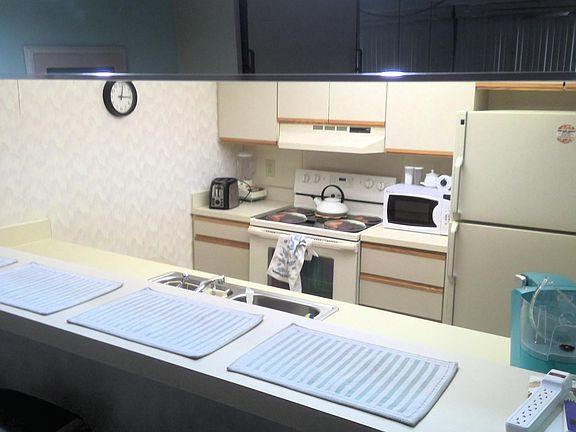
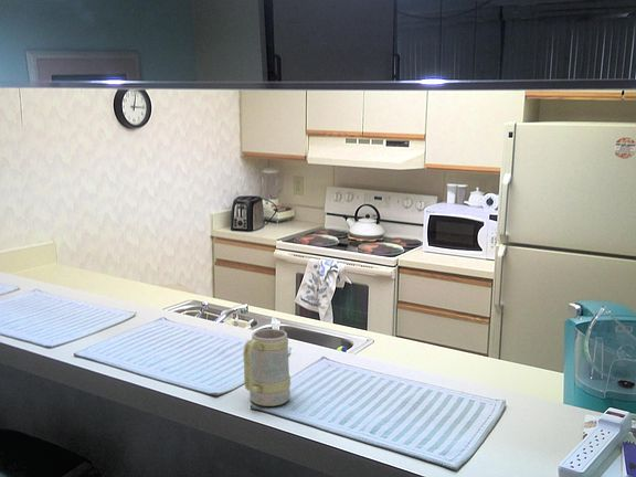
+ mug (264, 368)
